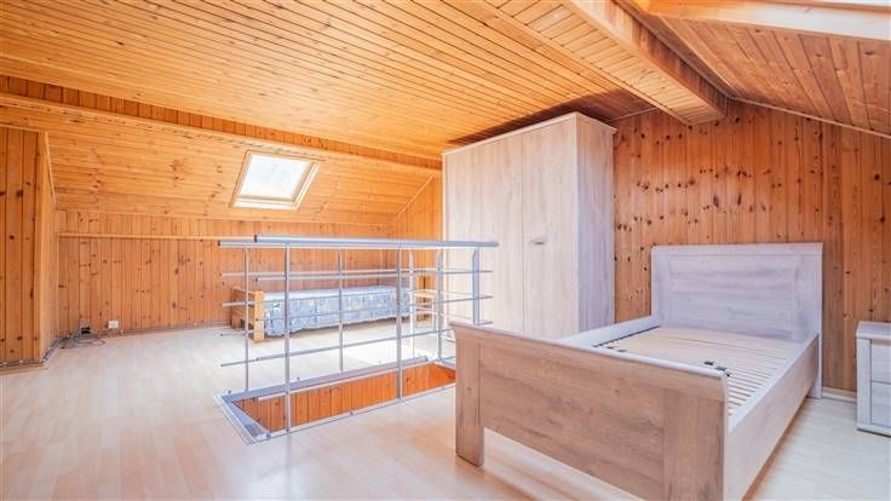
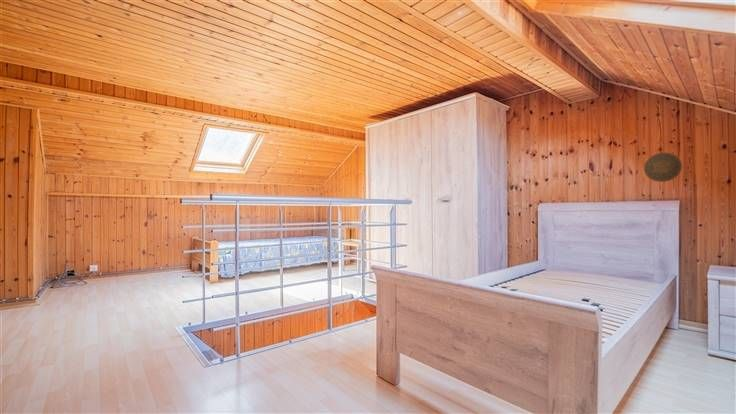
+ decorative plate (662, 167)
